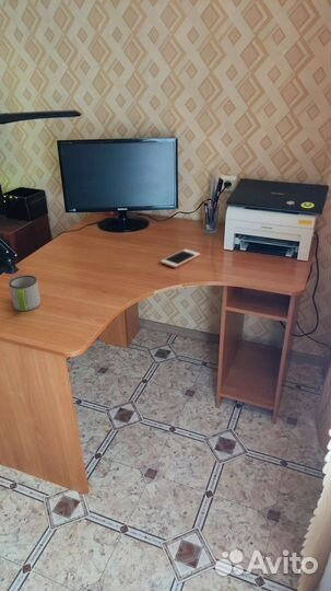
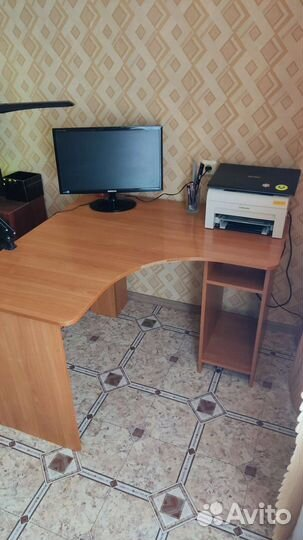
- mug (24, 294)
- cell phone (180, 257)
